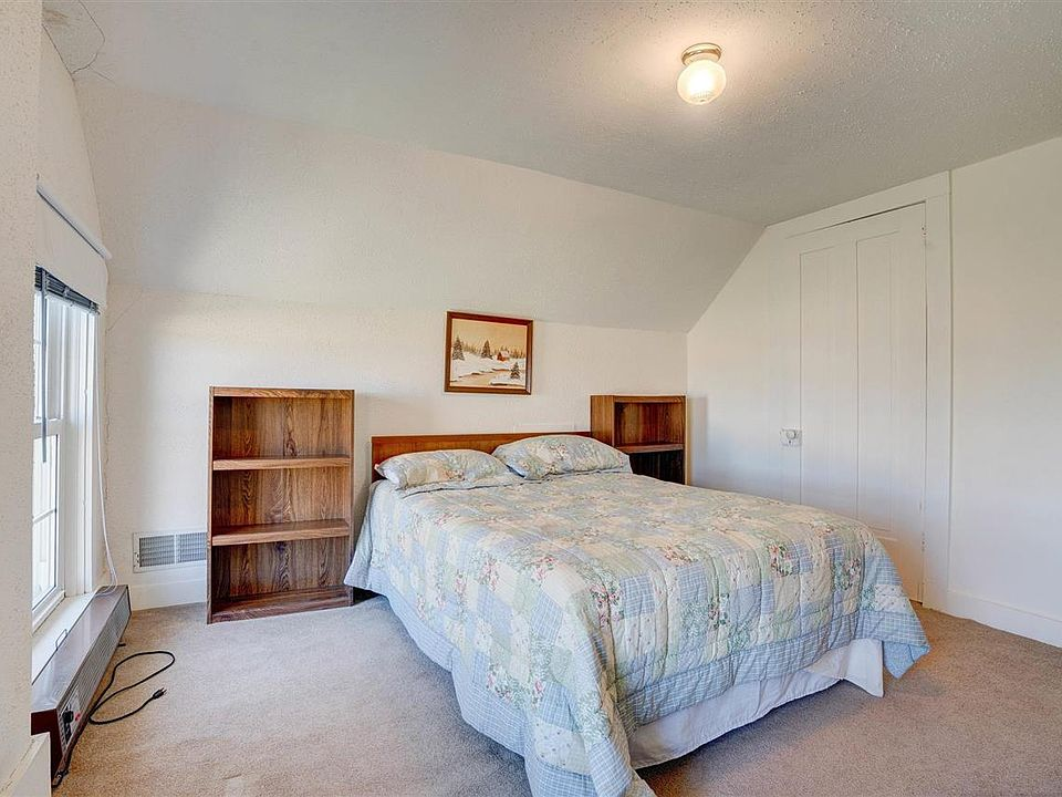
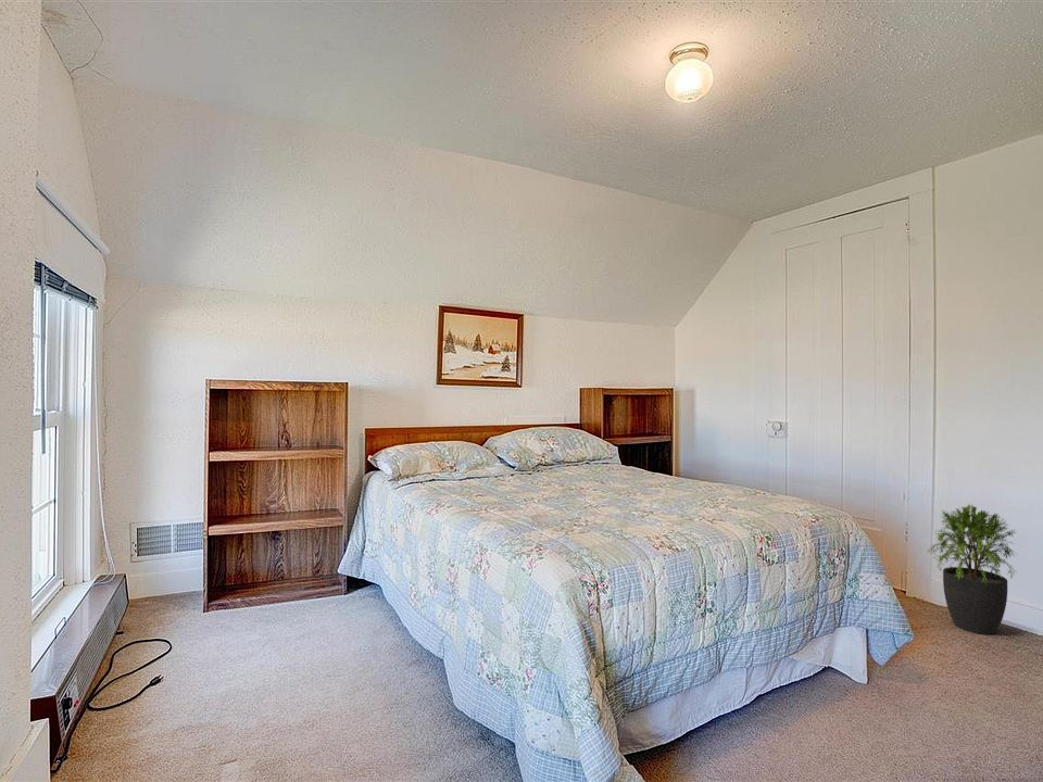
+ potted plant (969, 563)
